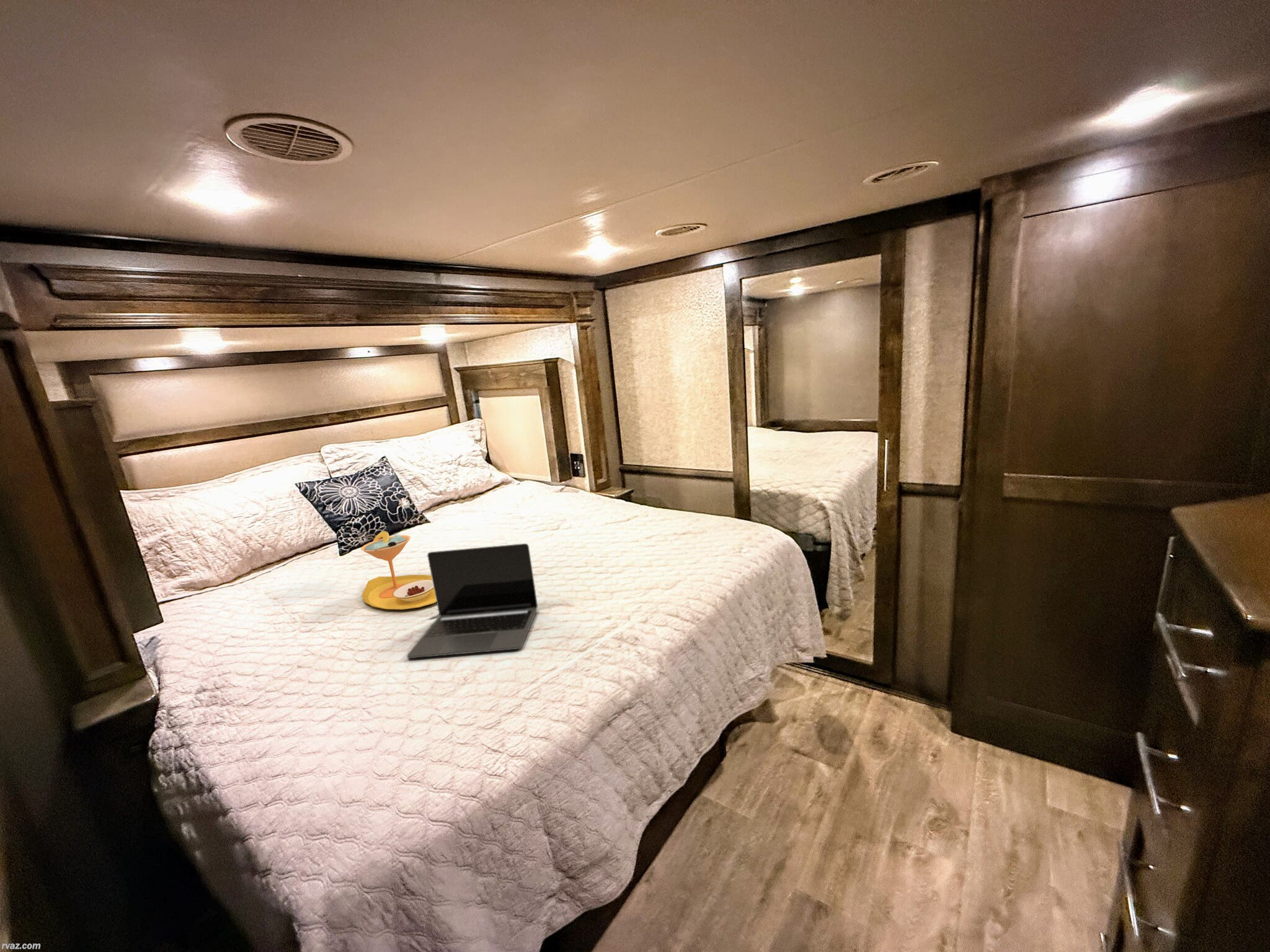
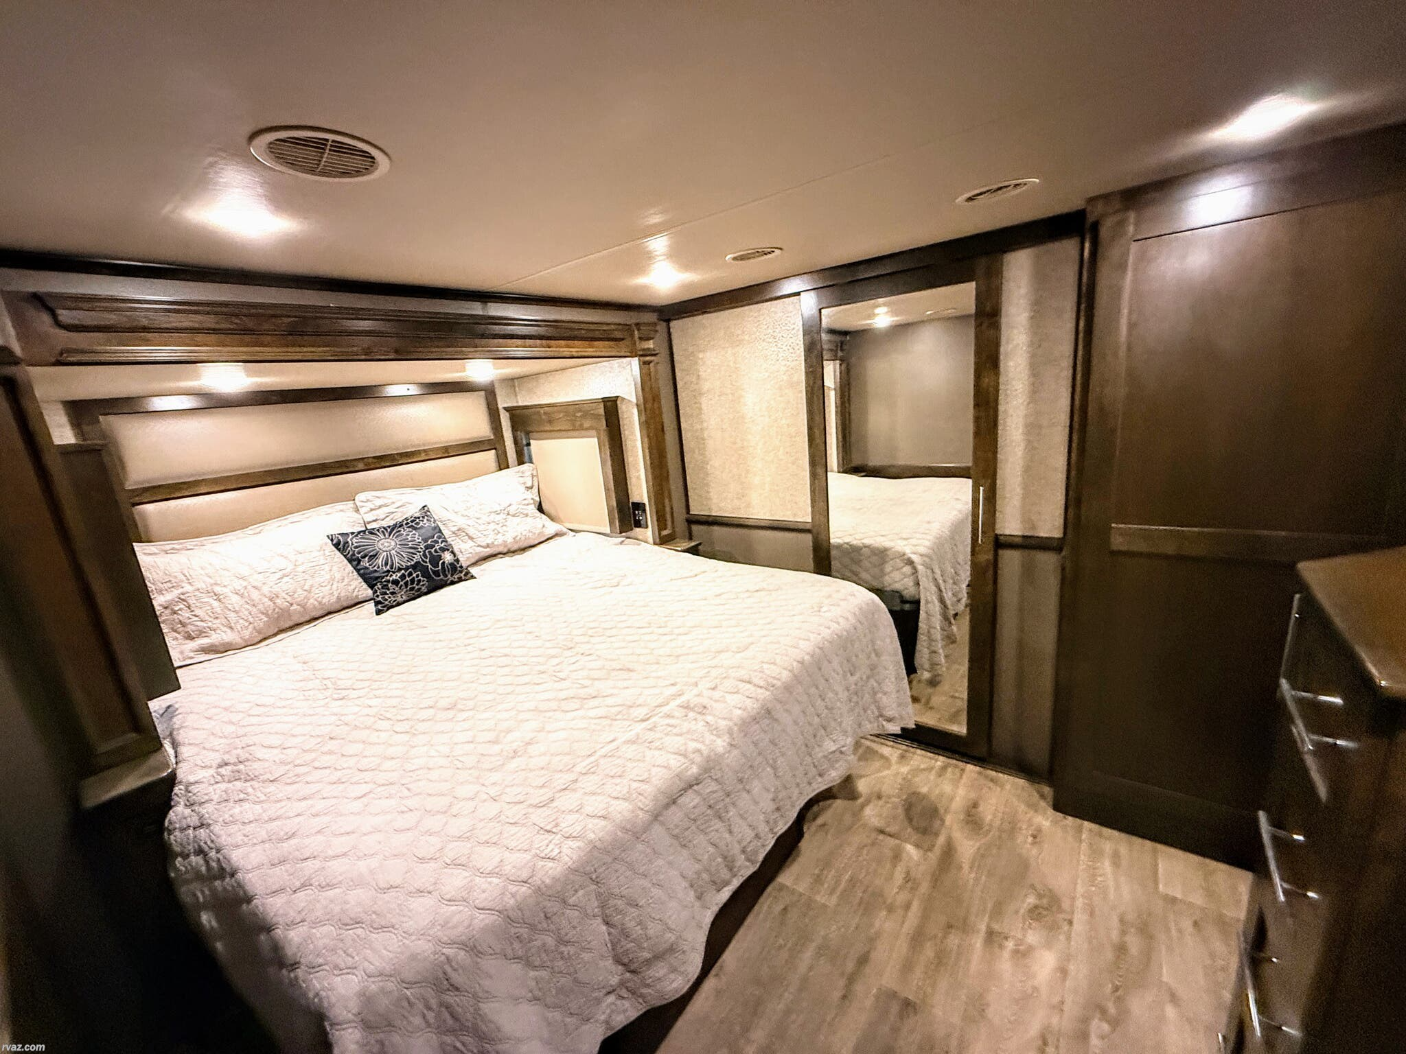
- laptop (471, 597)
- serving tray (393, 565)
